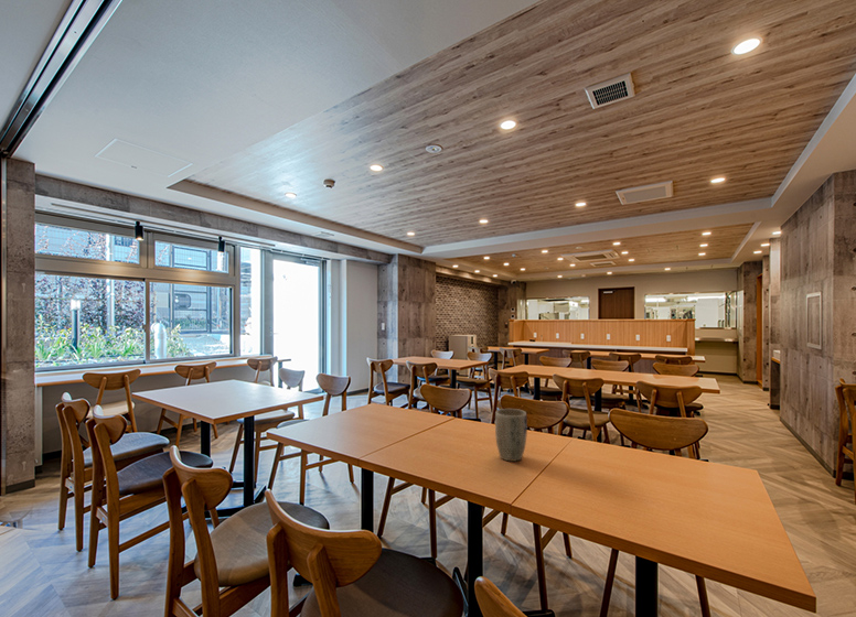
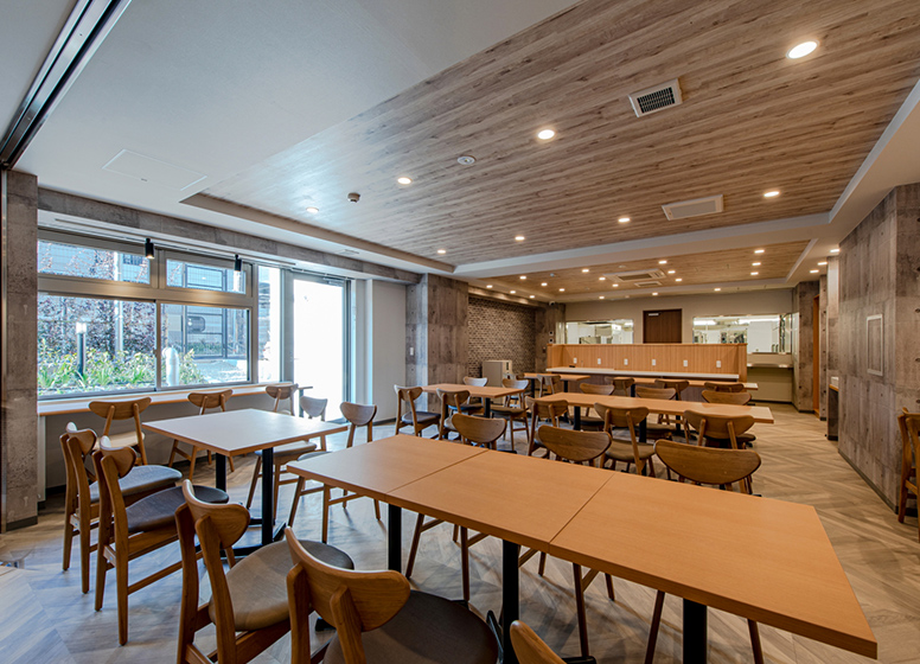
- plant pot (511, 434)
